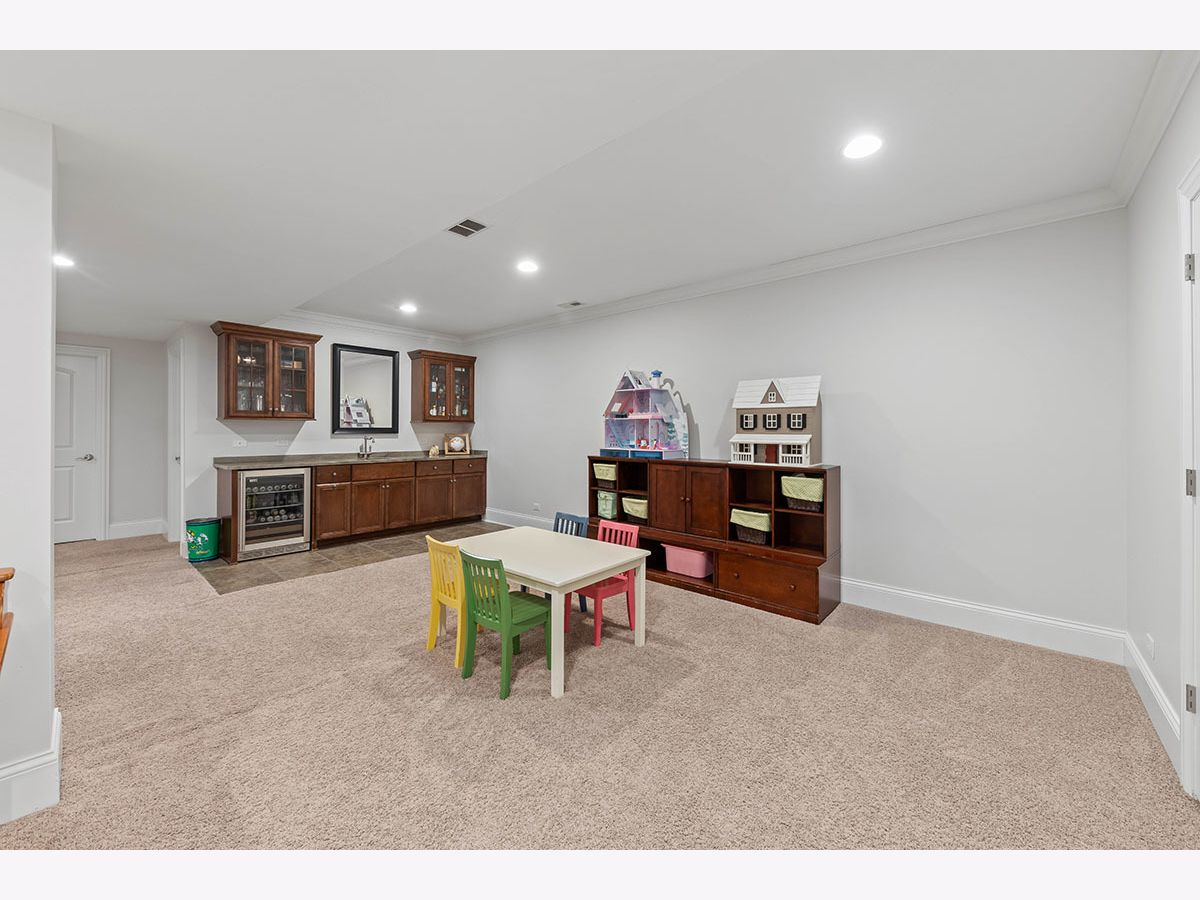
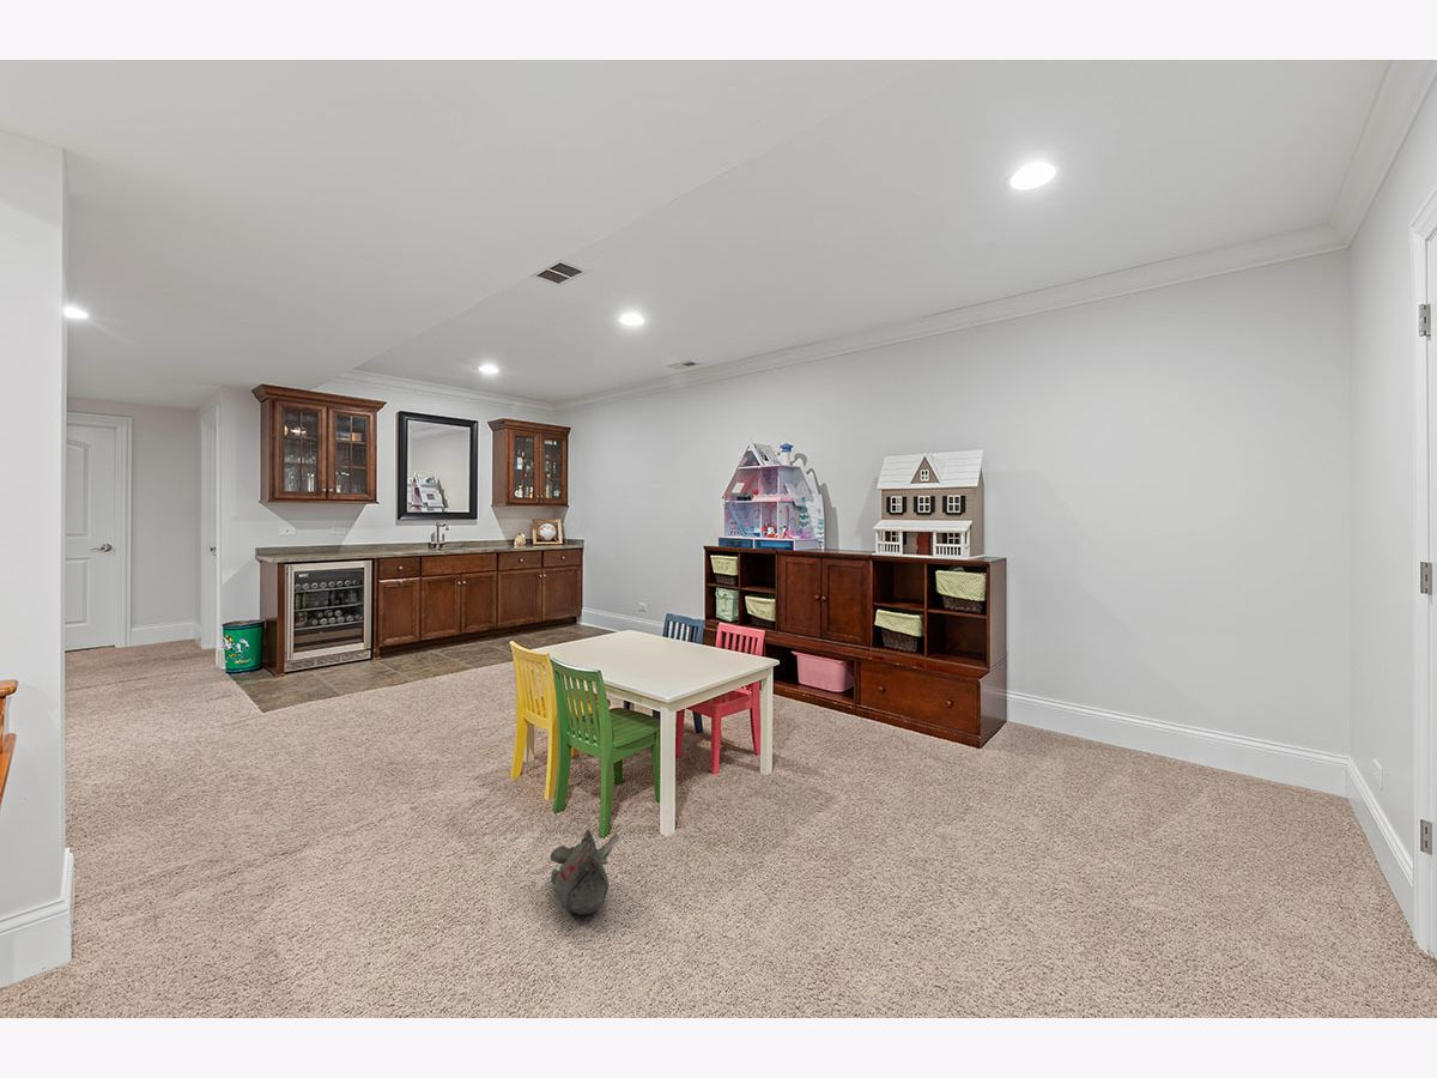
+ plush toy (575, 868)
